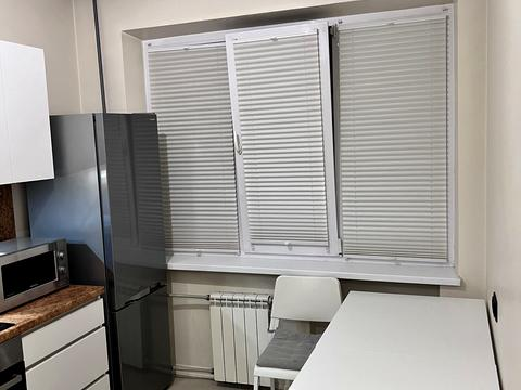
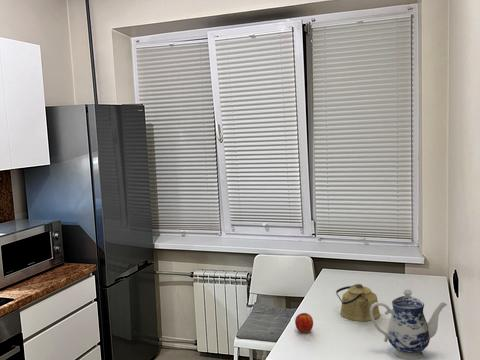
+ teapot (408, 321)
+ kettle (360, 300)
+ fruit (304, 321)
